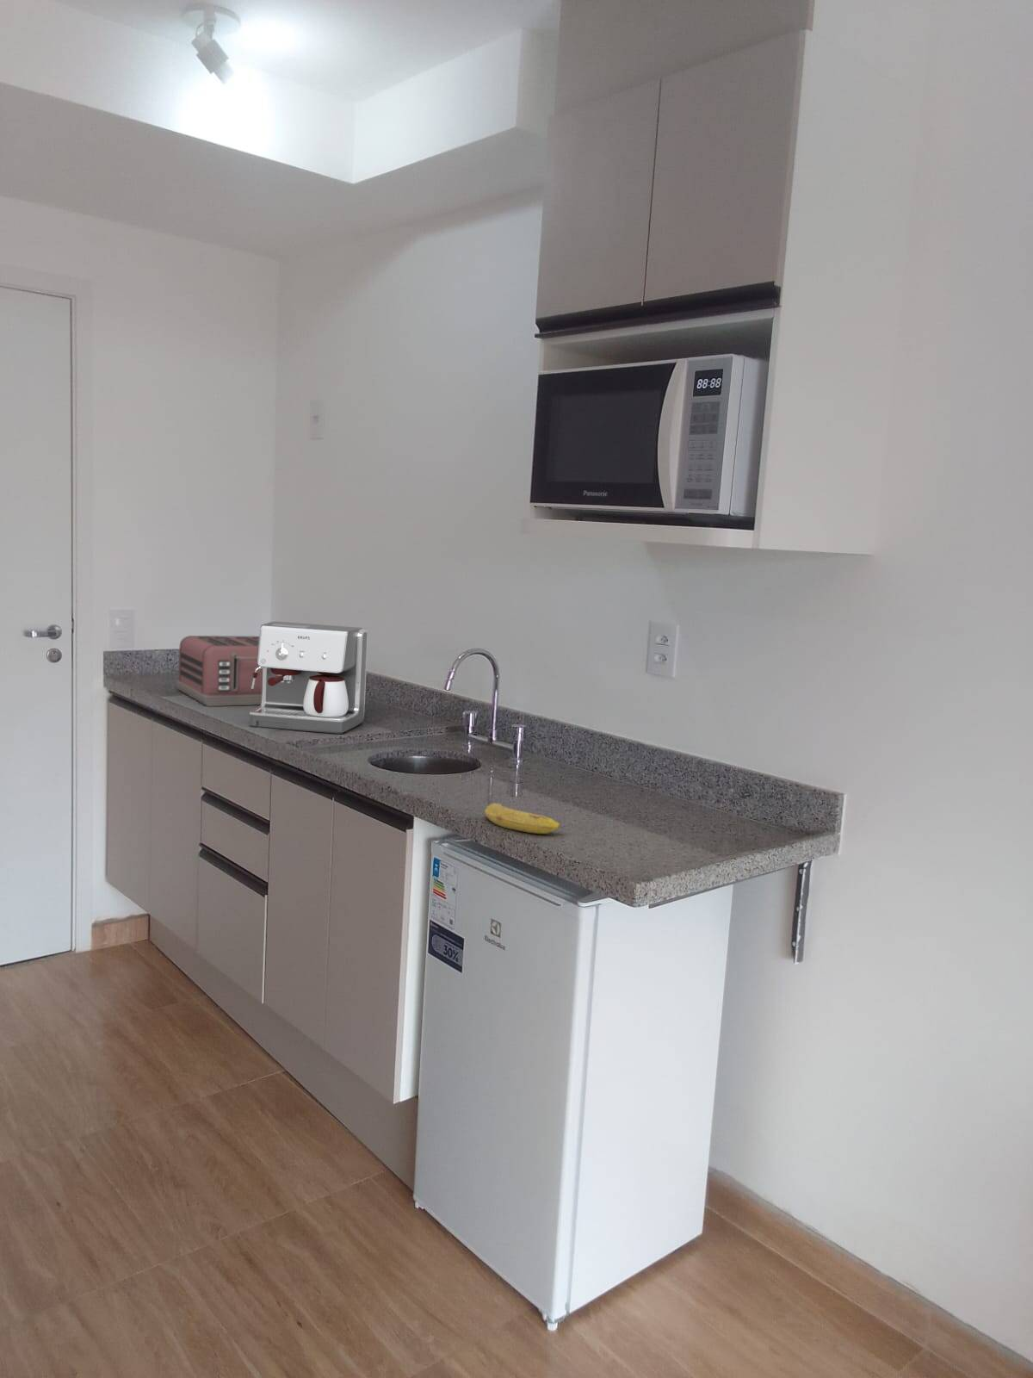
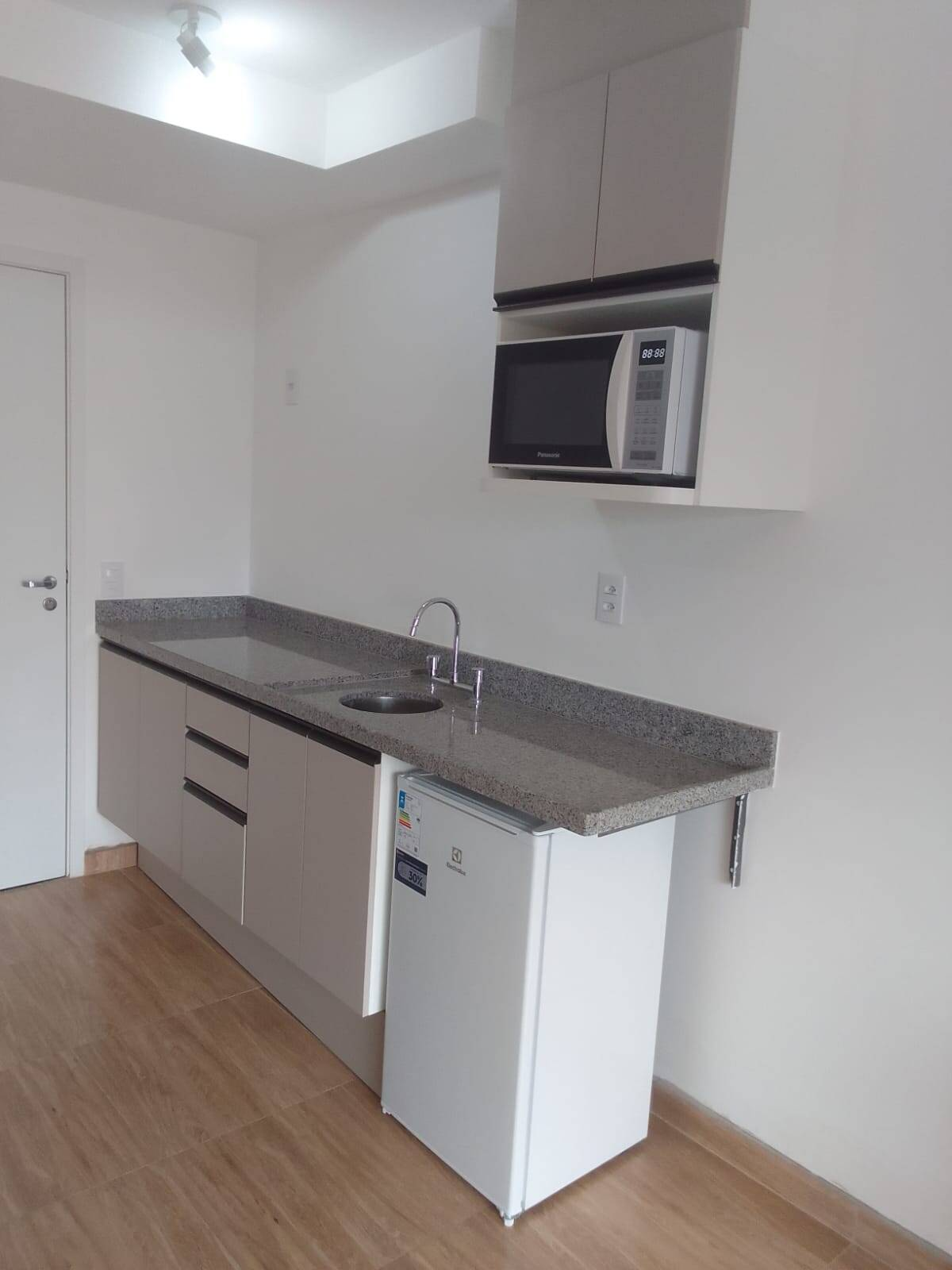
- toaster (242, 669)
- coffee maker (308, 675)
- fruit (515, 815)
